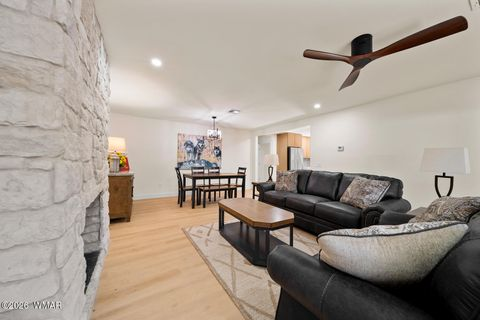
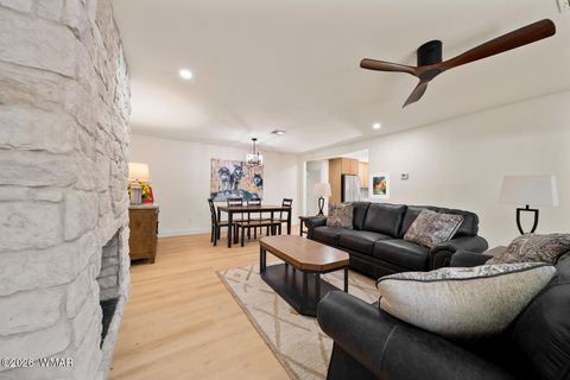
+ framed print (379, 185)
